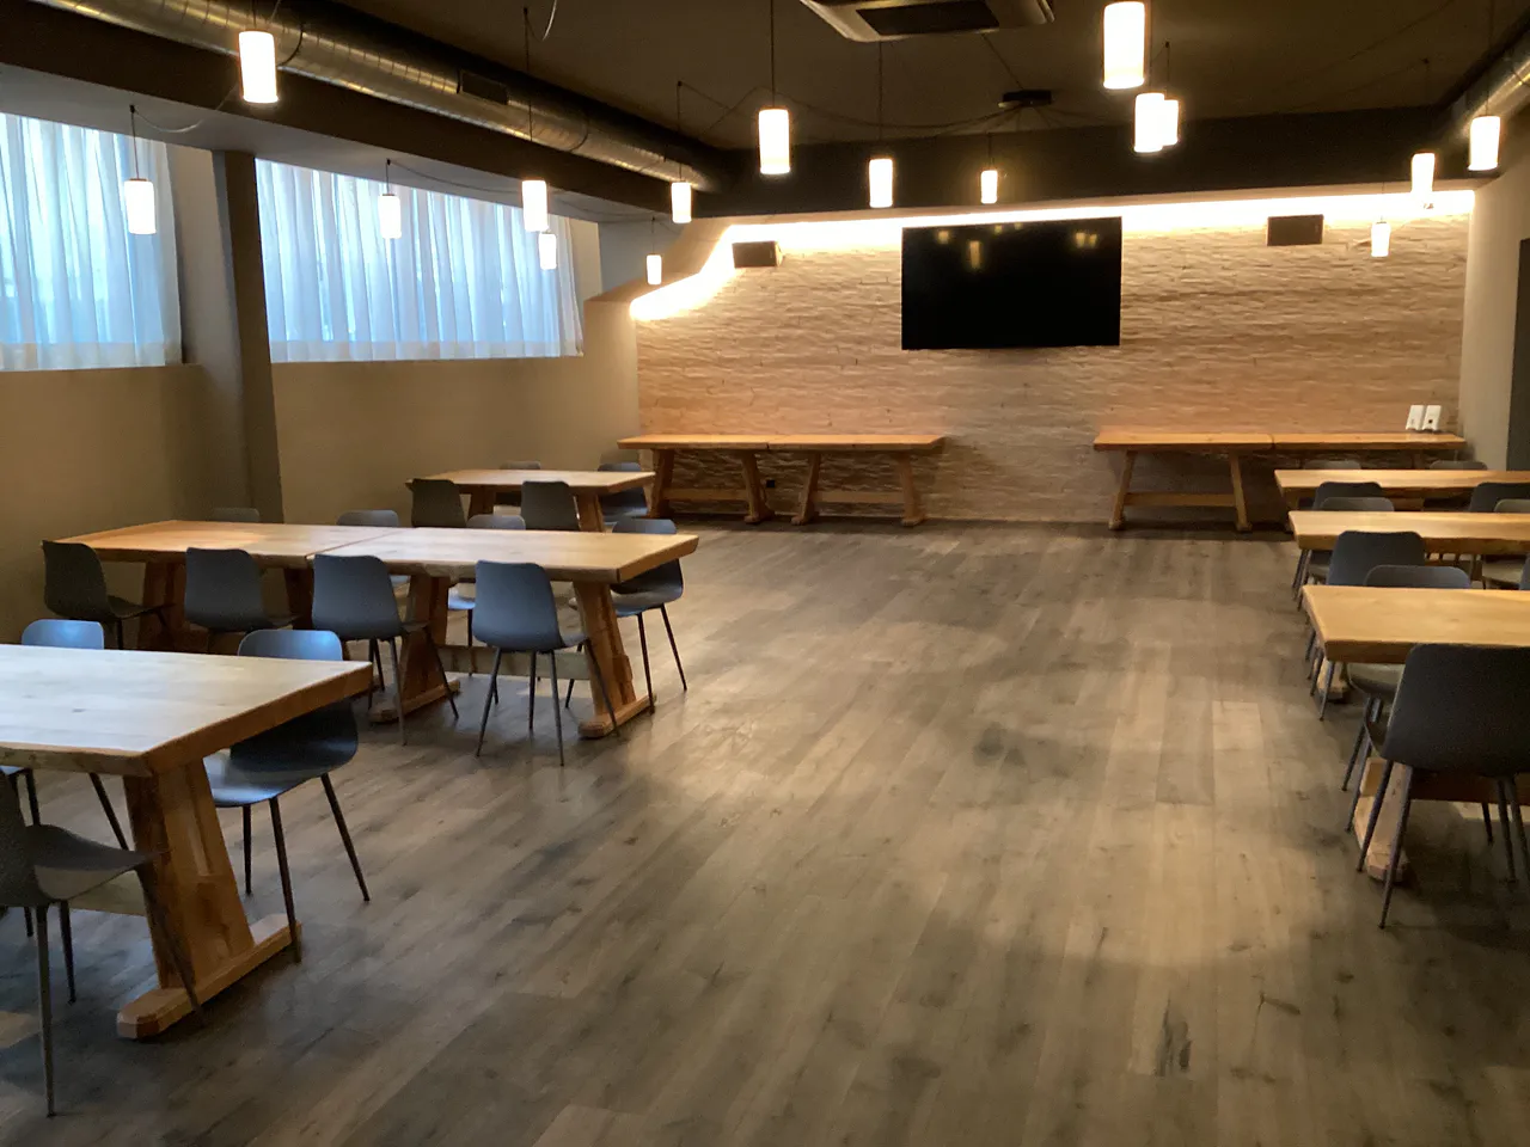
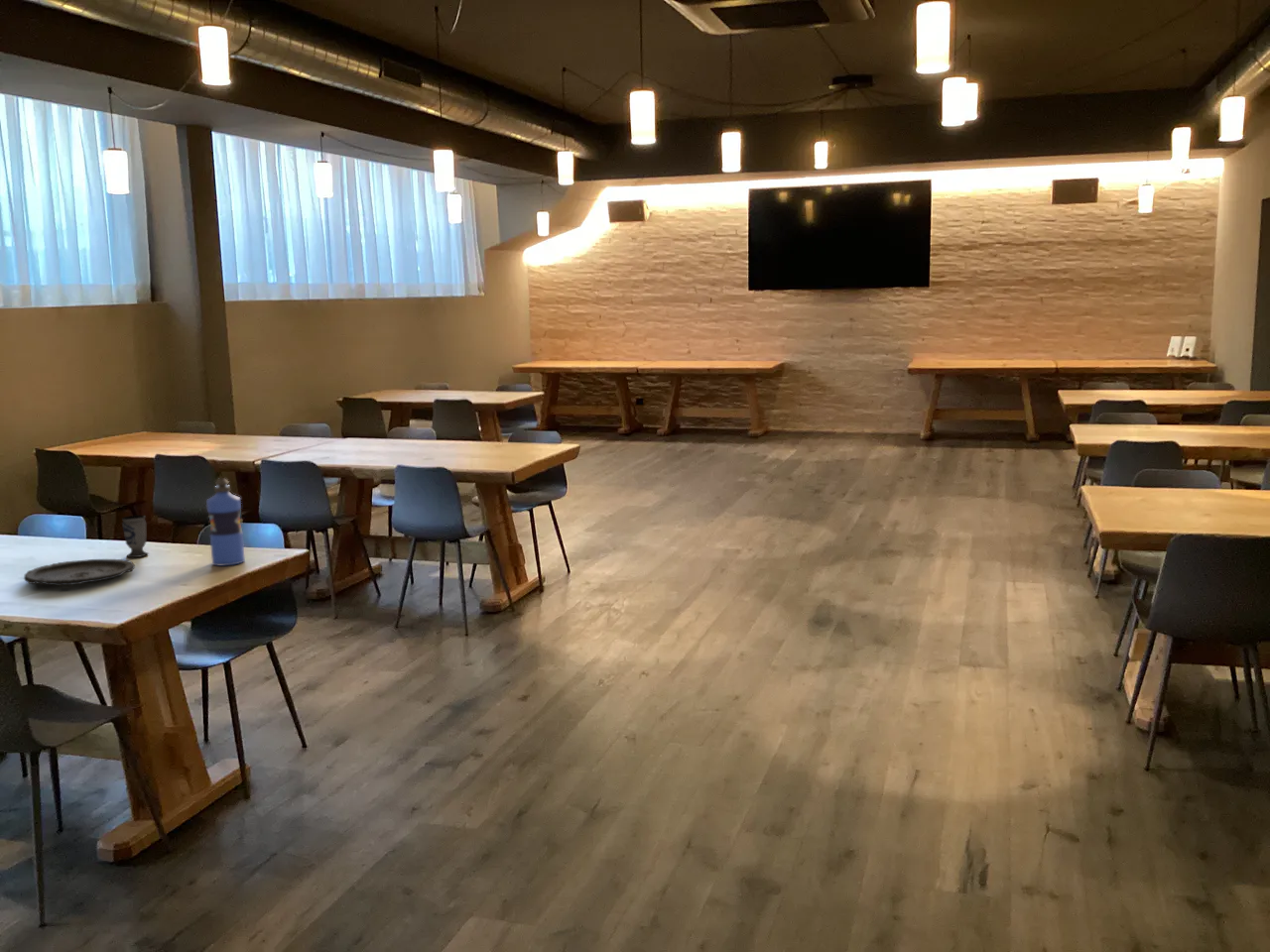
+ water bottle (225, 521)
+ plate (79, 572)
+ cup (135, 536)
